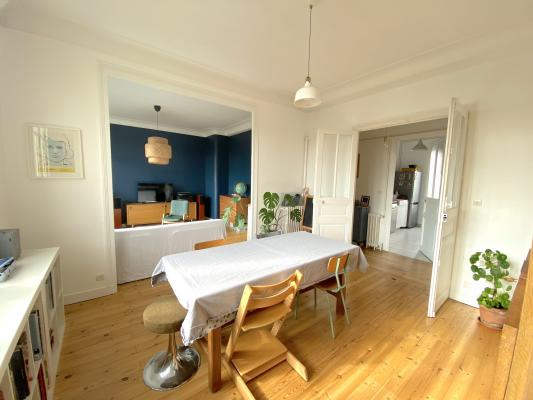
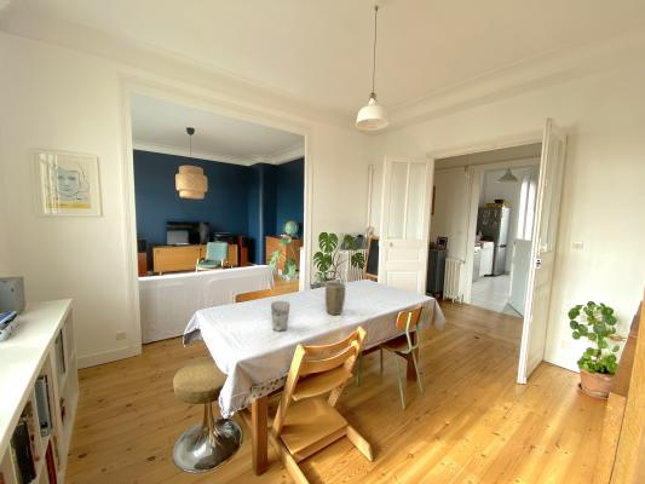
+ plant pot (334, 298)
+ cup (280, 316)
